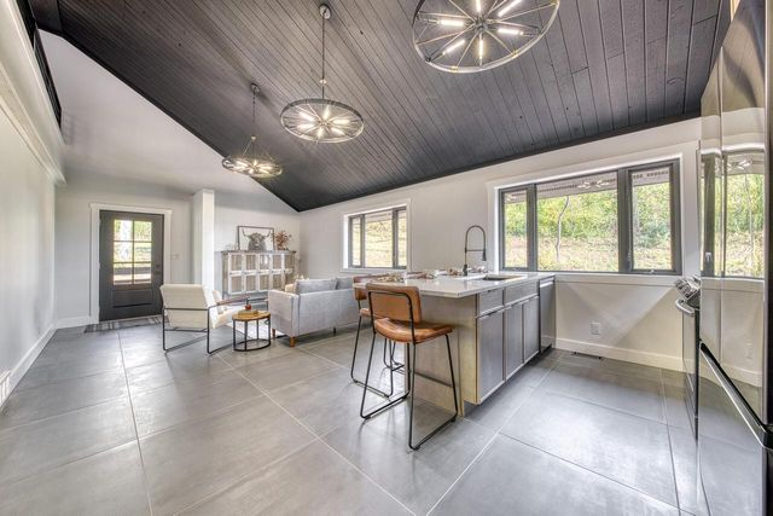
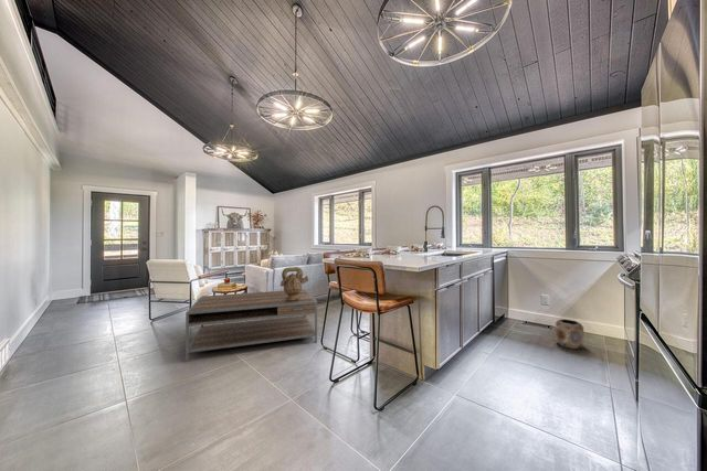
+ planter (569, 333)
+ coffee table (256, 319)
+ decorative urn (294, 282)
